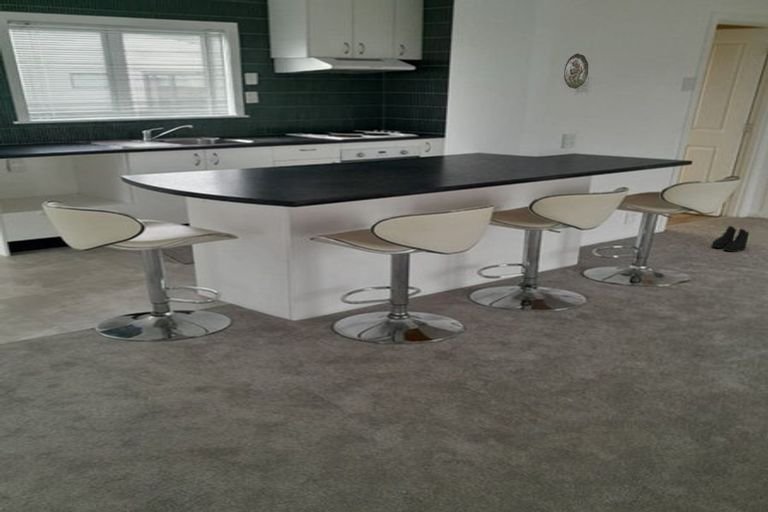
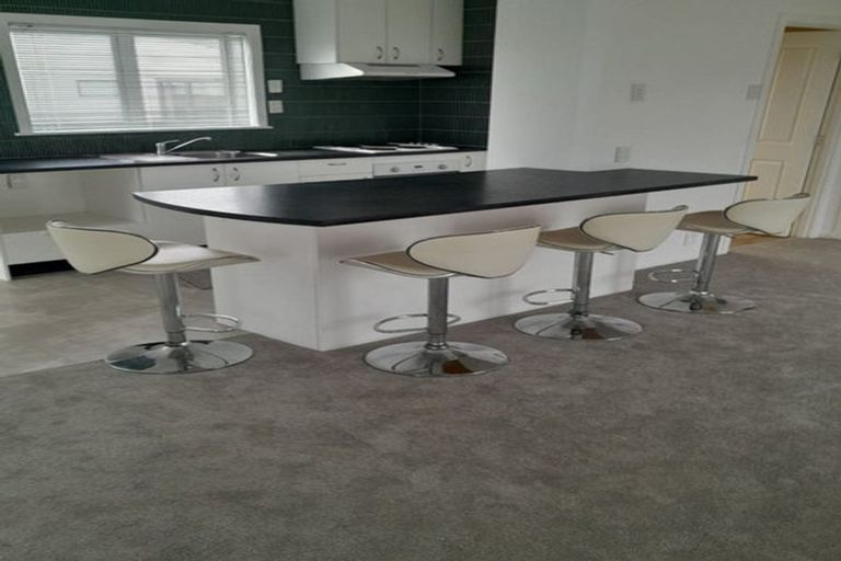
- boots (730, 238)
- decorative plate (575, 71)
